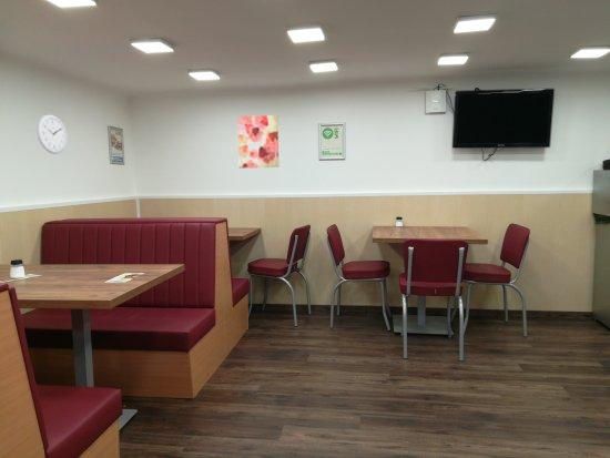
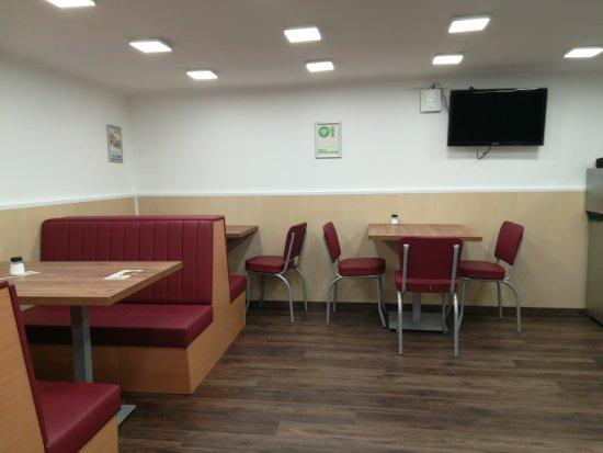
- wall art (257, 142)
- wall clock (53, 134)
